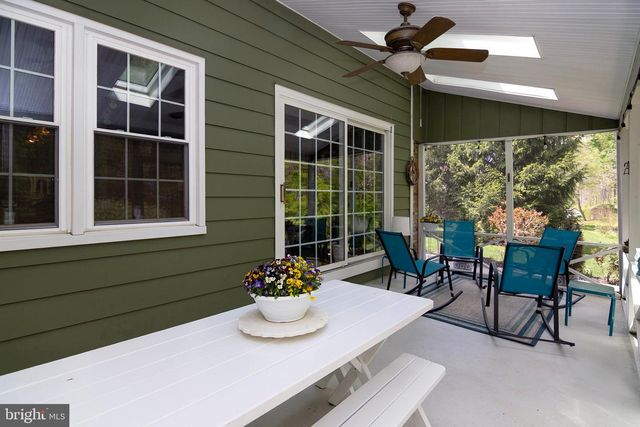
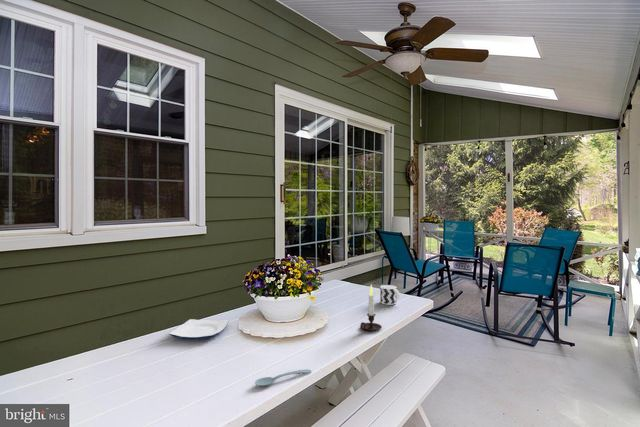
+ plate (200, 329)
+ spoon (284, 375)
+ candle (369, 306)
+ cup (390, 295)
